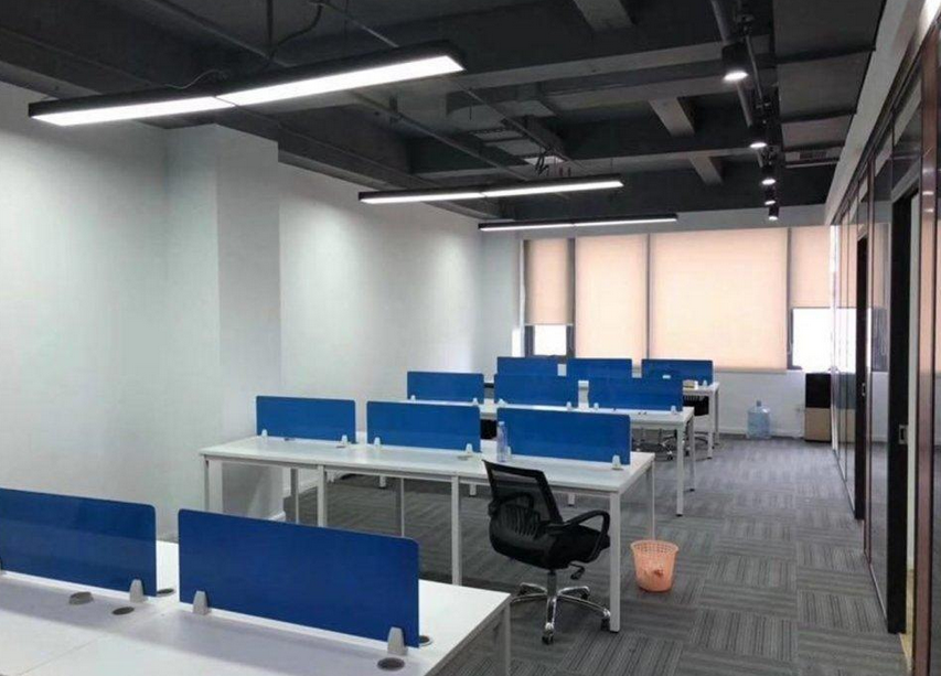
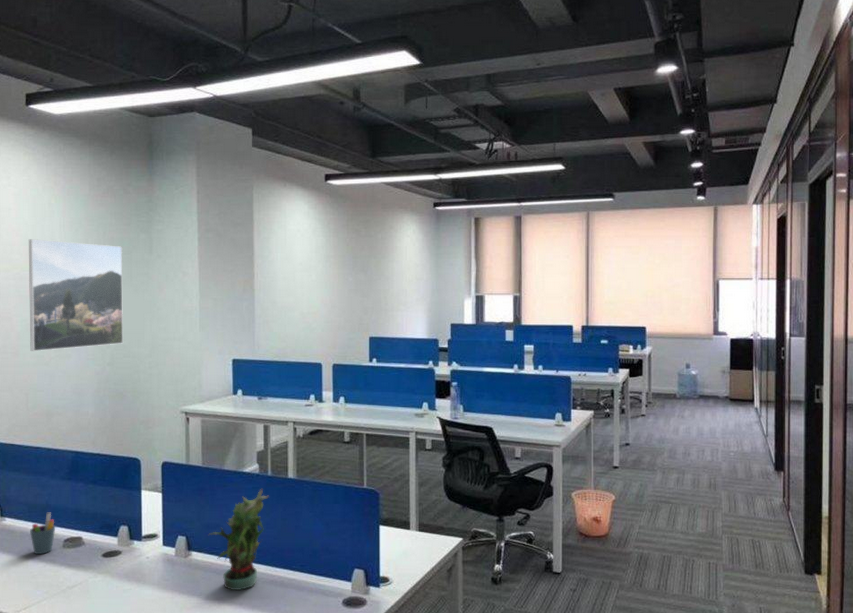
+ pen holder (43, 533)
+ potted plant (244, 538)
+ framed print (79, 295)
